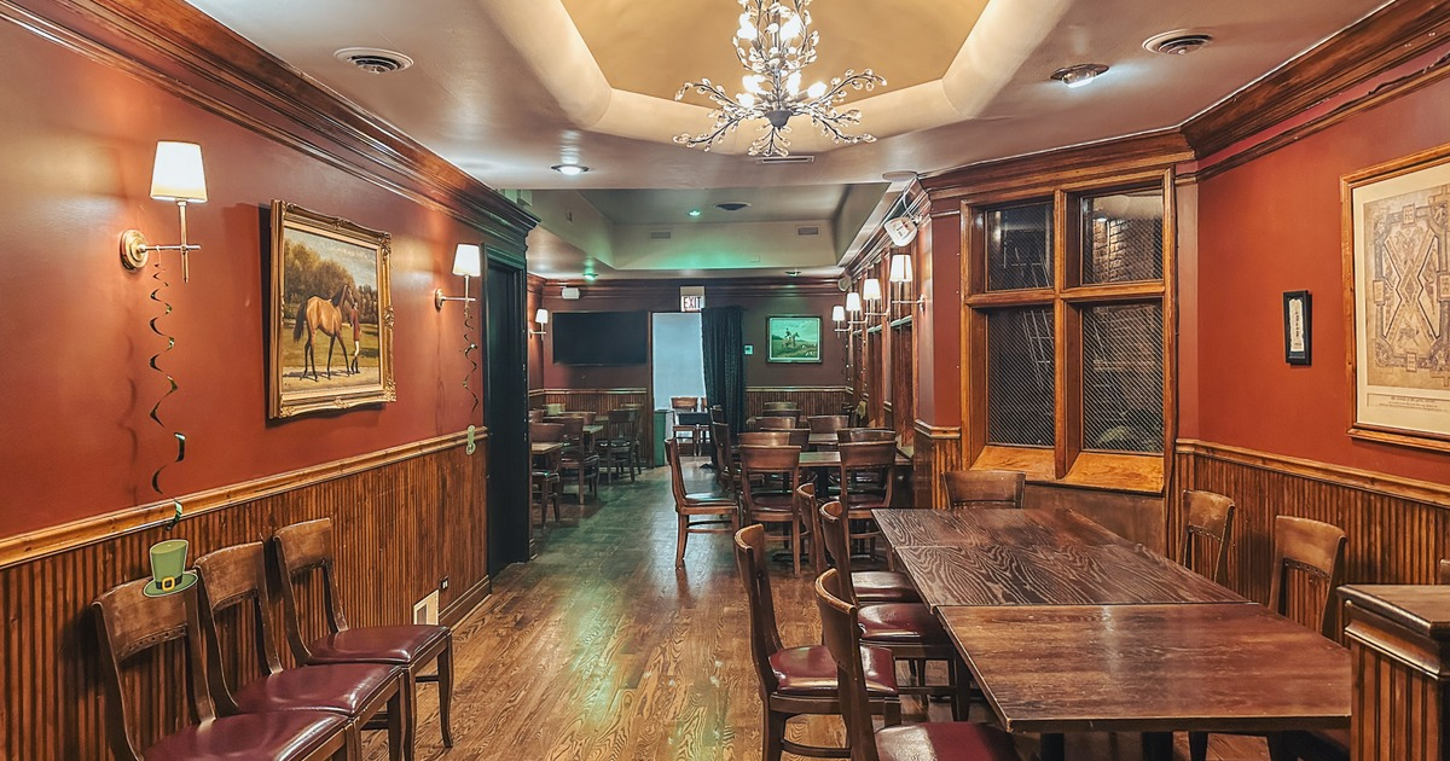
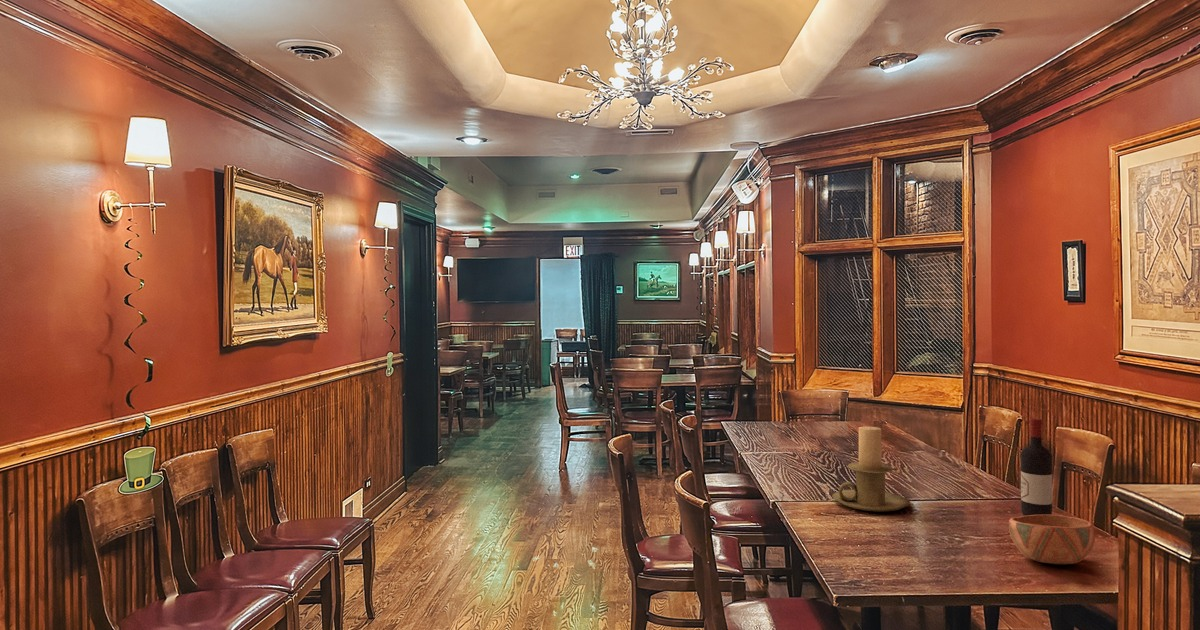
+ bowl (1050, 538)
+ candle holder (870, 465)
+ wine bottle (1036, 468)
